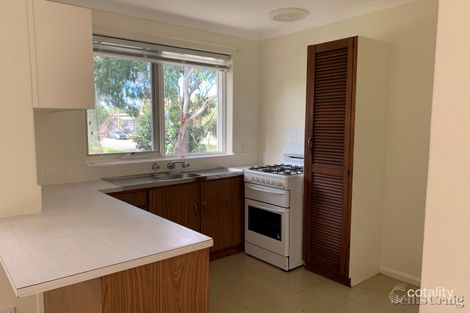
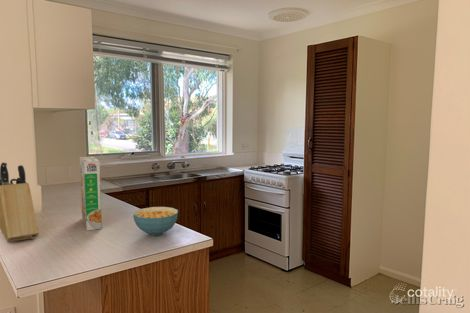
+ knife block (15, 198)
+ cereal bowl (156, 222)
+ cereal box (90, 191)
